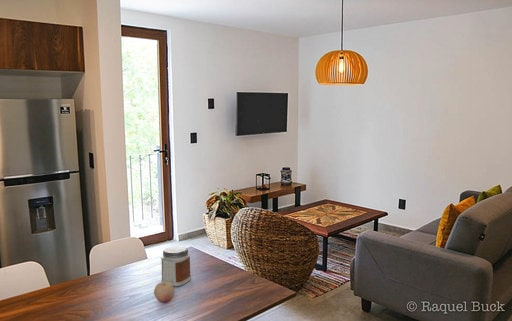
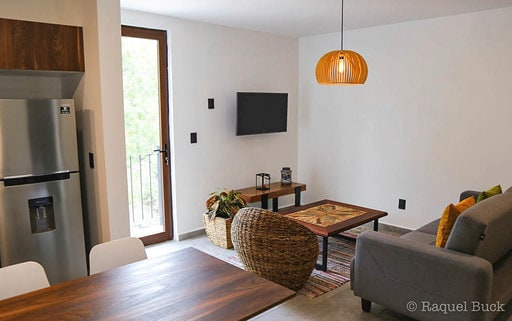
- fruit (164, 292)
- jar (176, 265)
